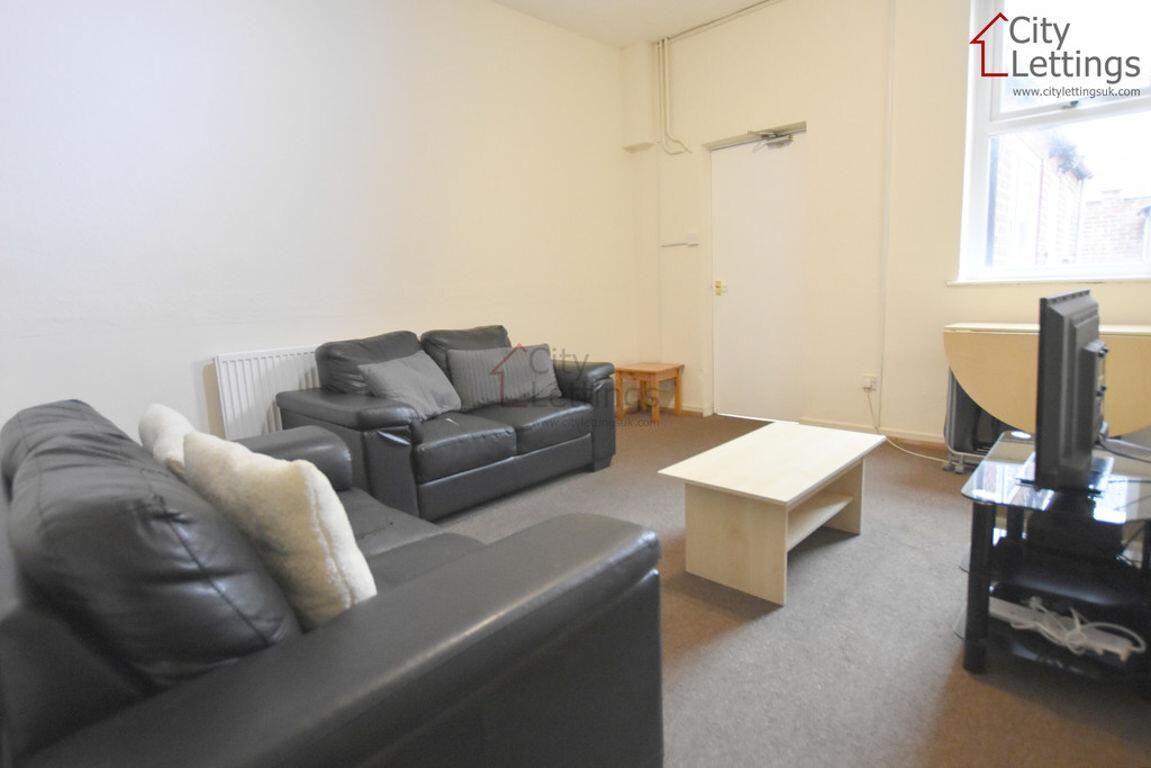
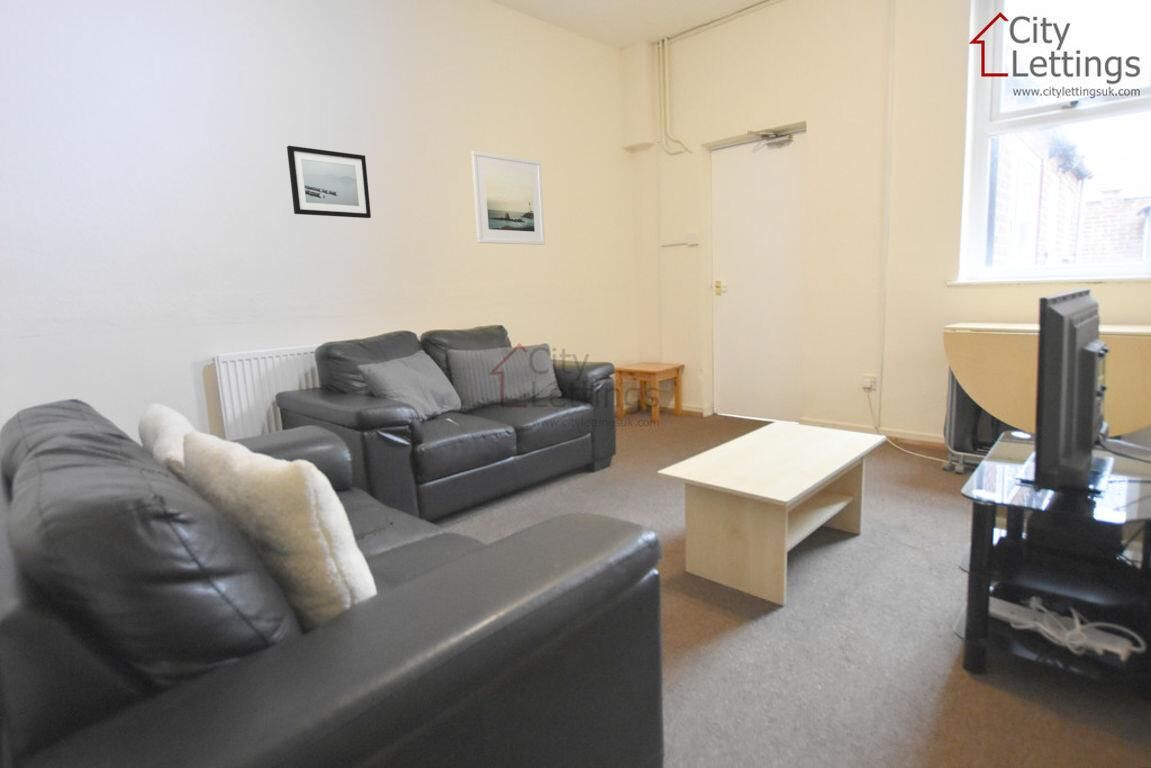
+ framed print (510, 200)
+ wall art (330, 183)
